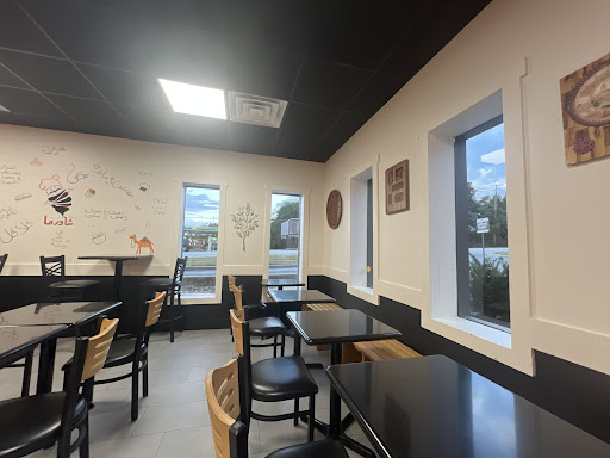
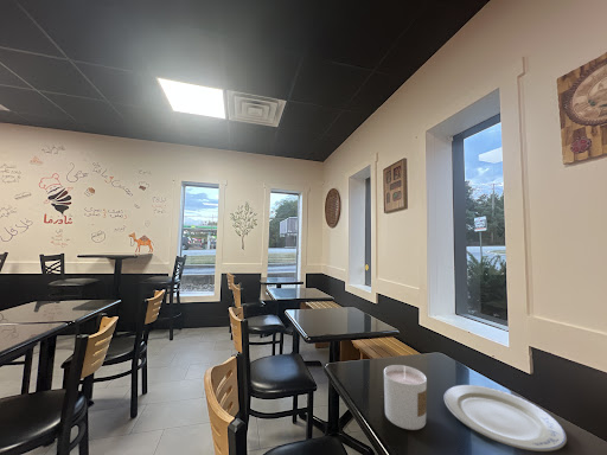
+ candle (404, 391)
+ chinaware (498, 415)
